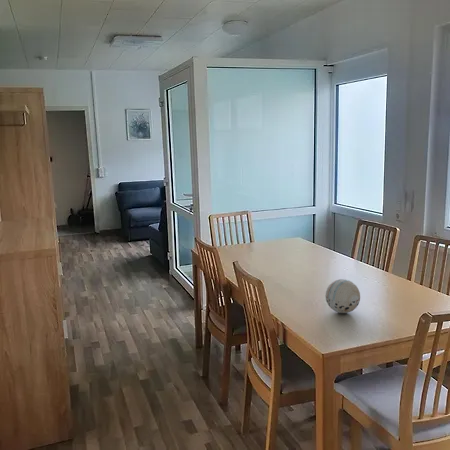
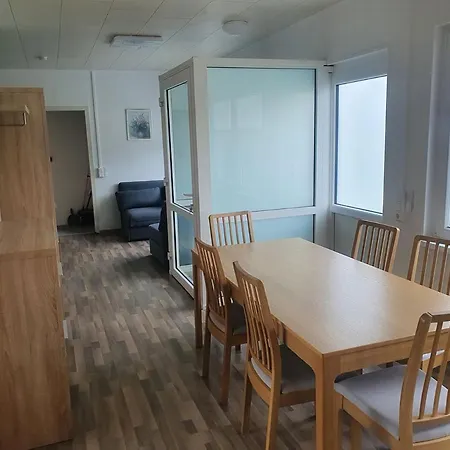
- decorative ball (342, 296)
